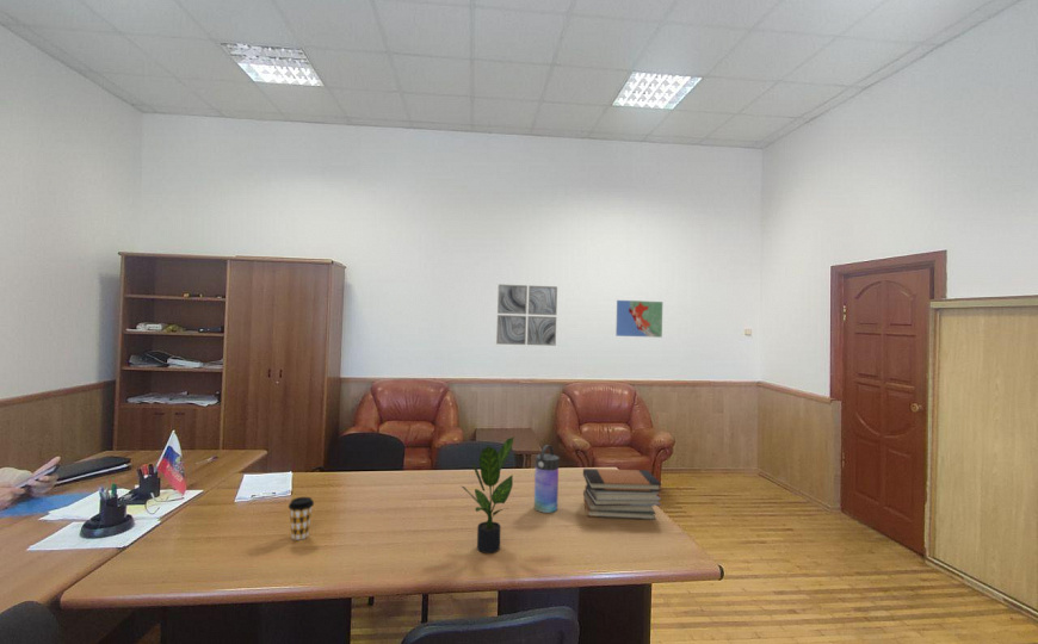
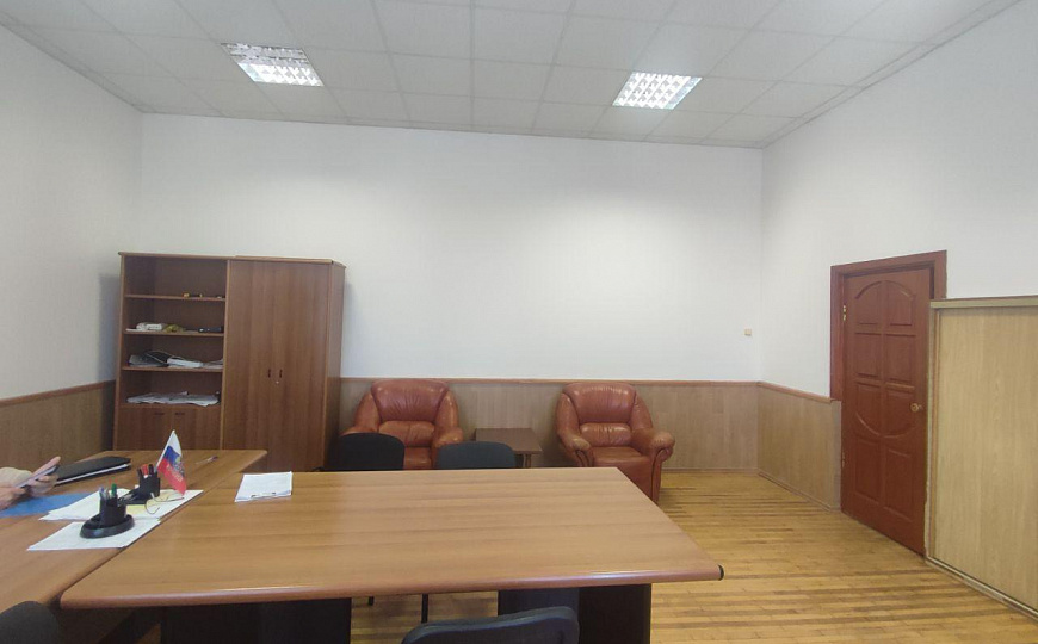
- map (640, 318)
- coffee cup (301, 518)
- water bottle (546, 476)
- book stack (619, 493)
- wall art (527, 314)
- potted plant (493, 490)
